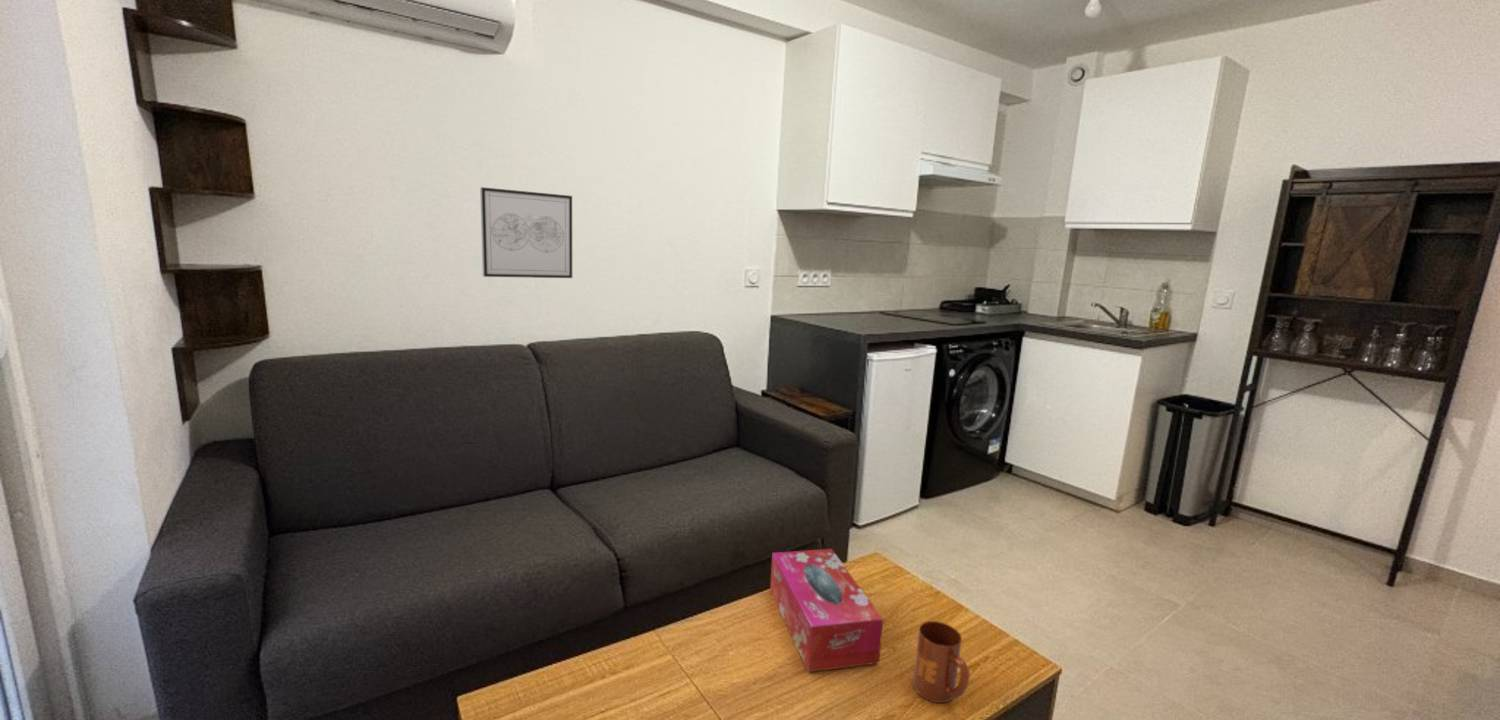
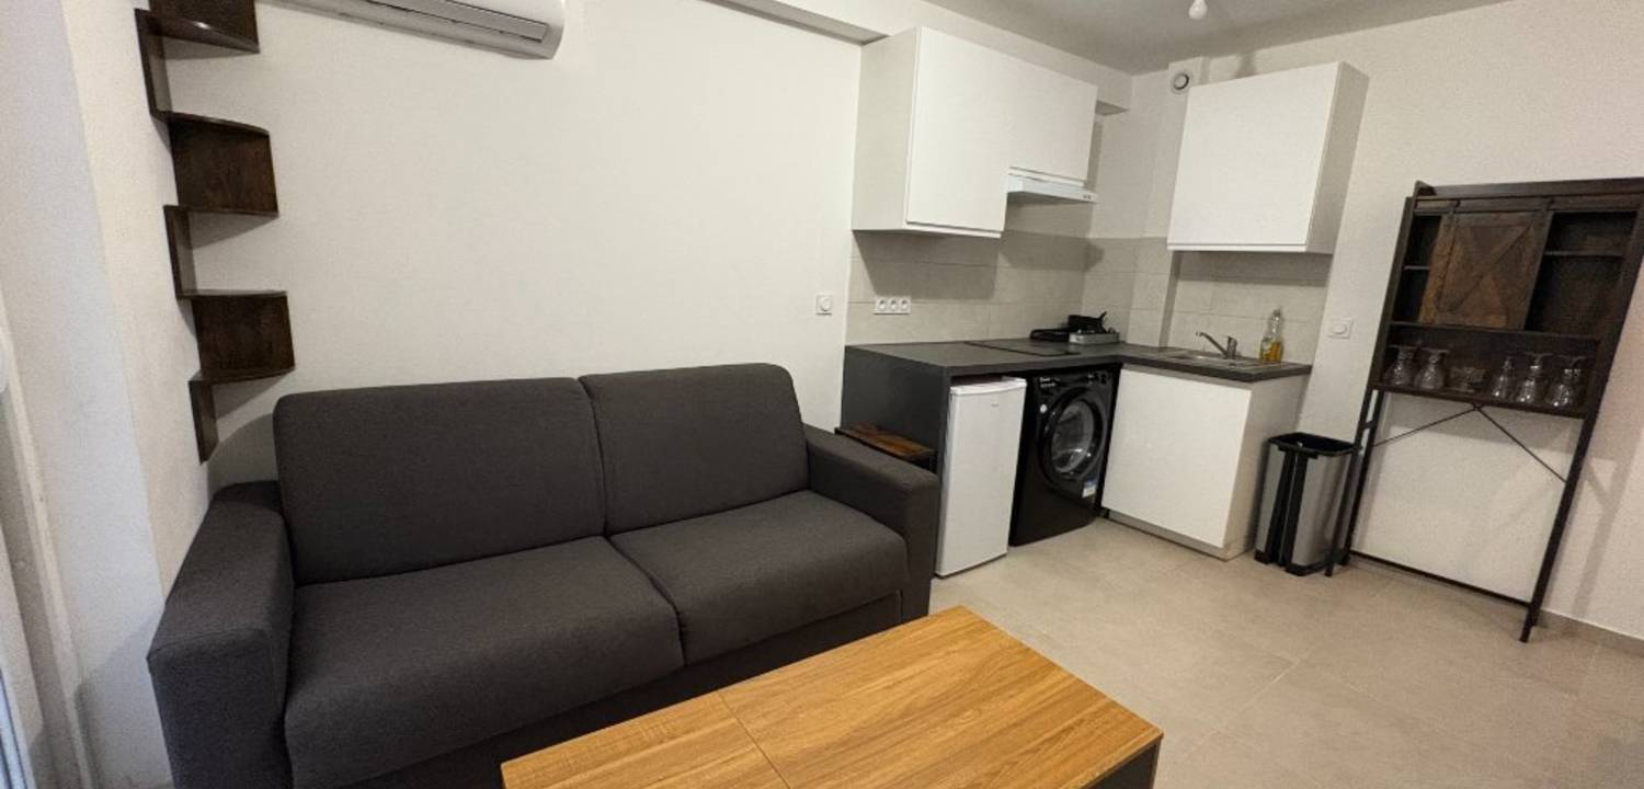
- mug (944, 668)
- wall art (528, 235)
- tissue box (821, 603)
